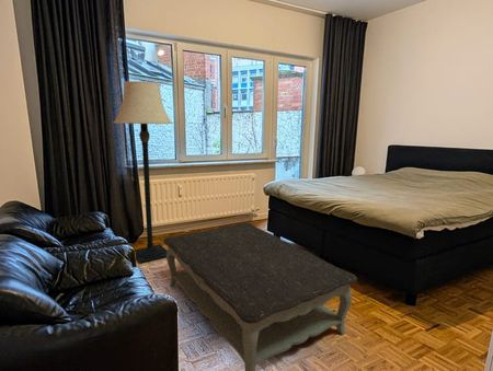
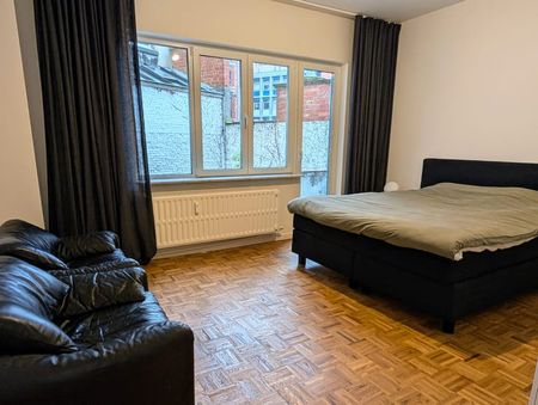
- lamp (146, 174)
- coffee table (246, 280)
